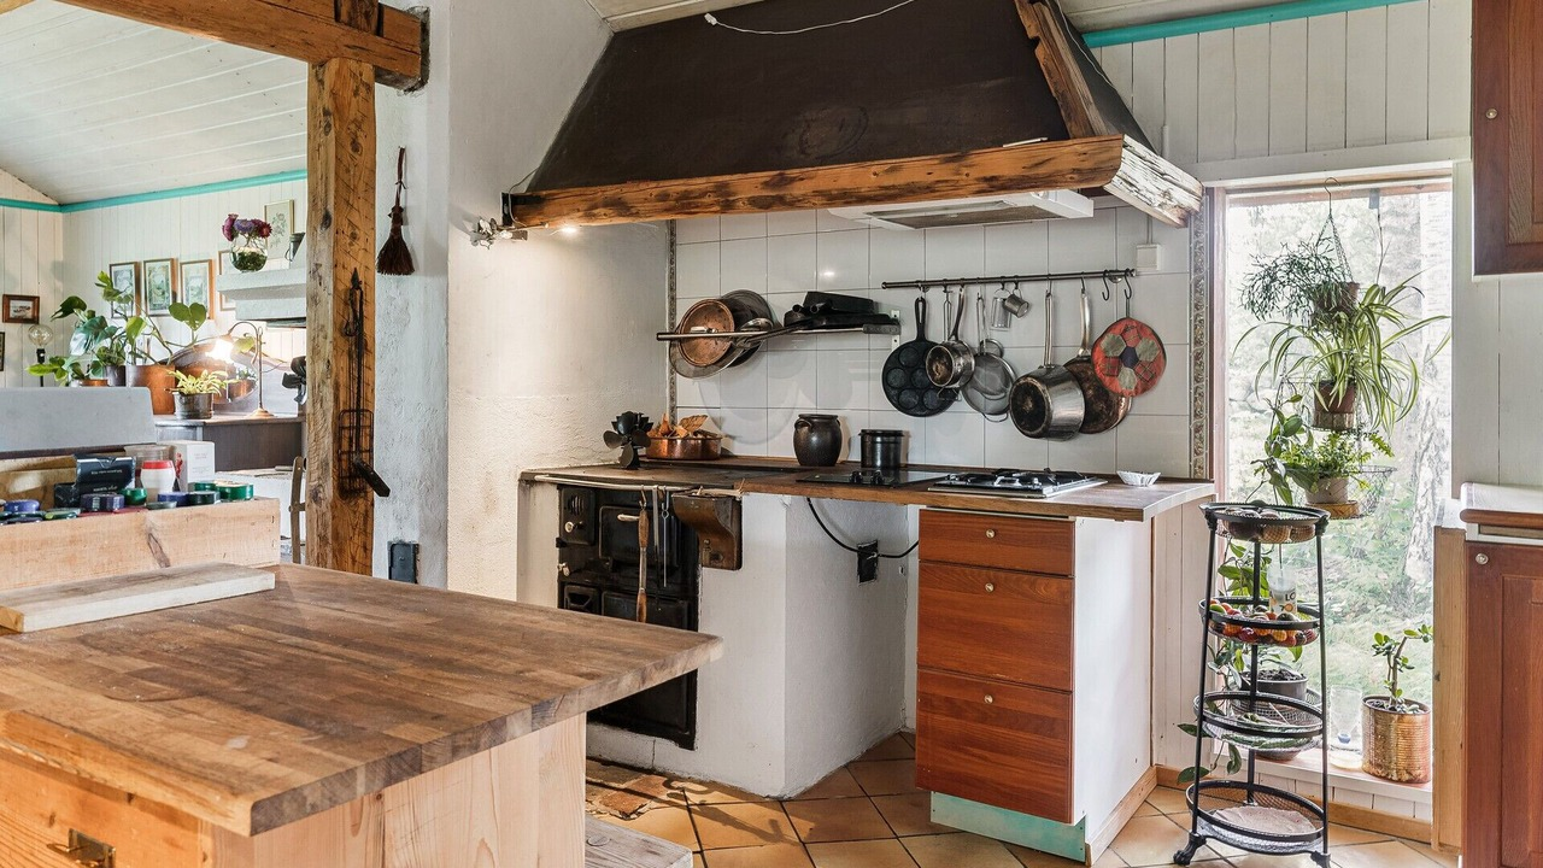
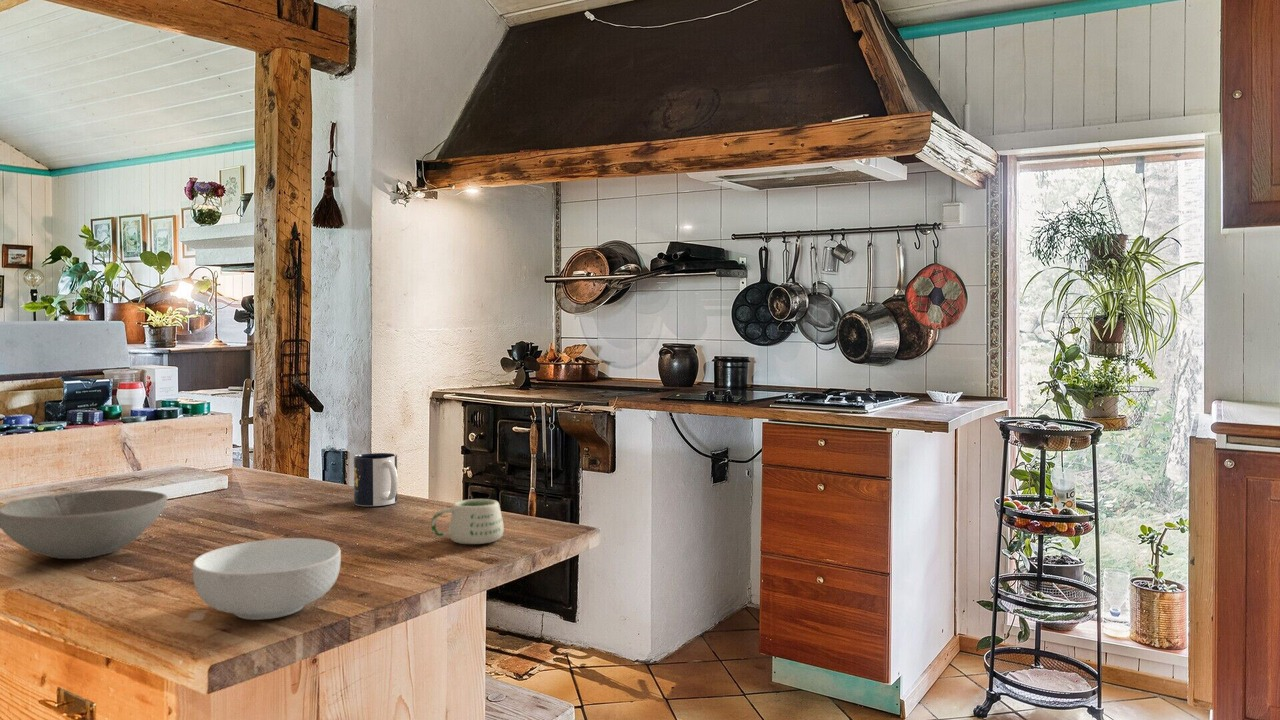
+ mug (380, 480)
+ cereal bowl (269, 581)
+ bowl (85, 527)
+ mug (467, 522)
